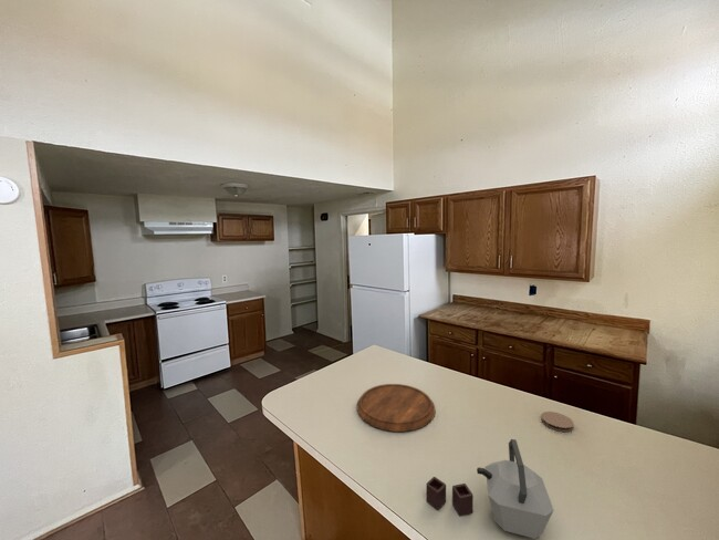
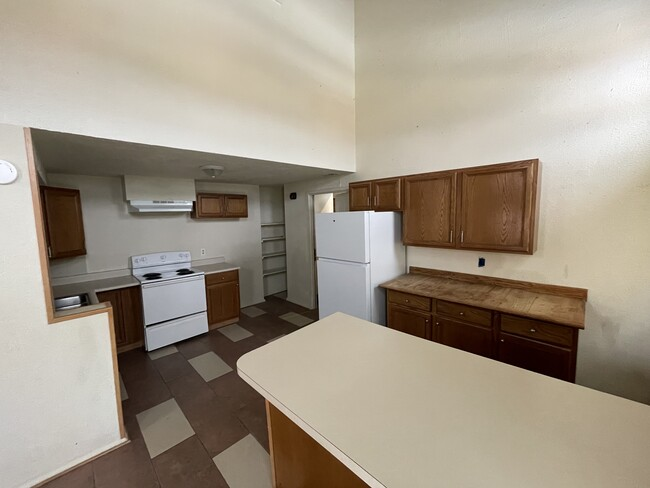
- kettle (484, 476)
- cutting board (395, 404)
- coaster (556, 420)
